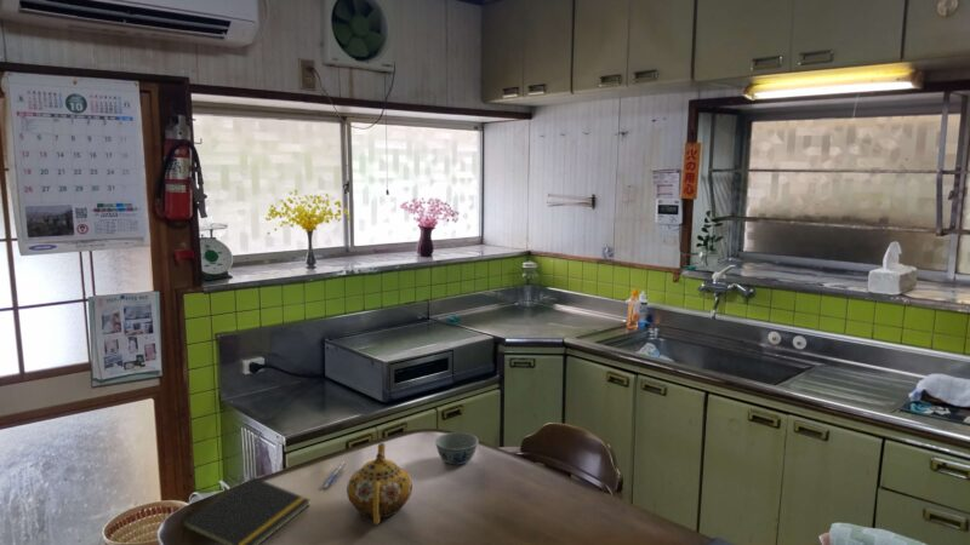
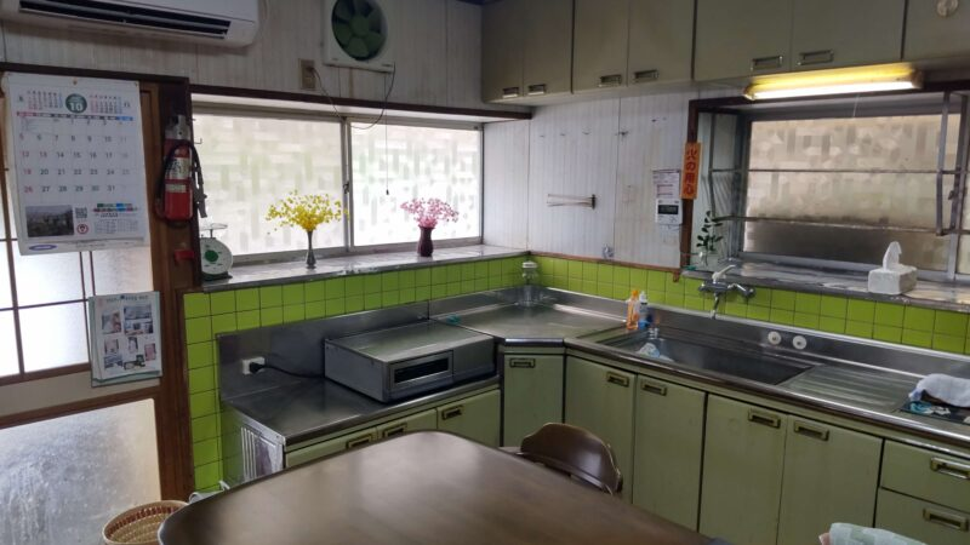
- bowl (456, 449)
- notepad (250, 512)
- teapot (380, 480)
- pen (335, 474)
